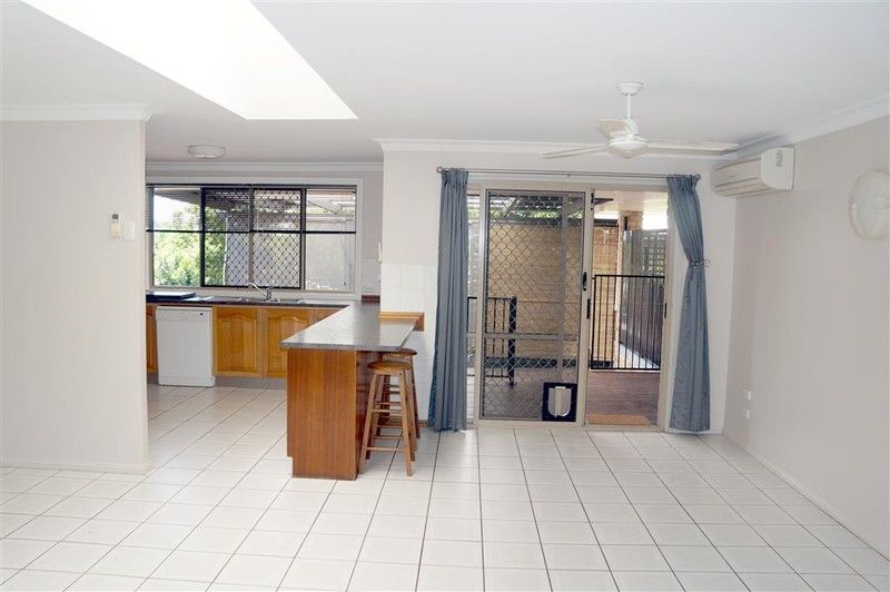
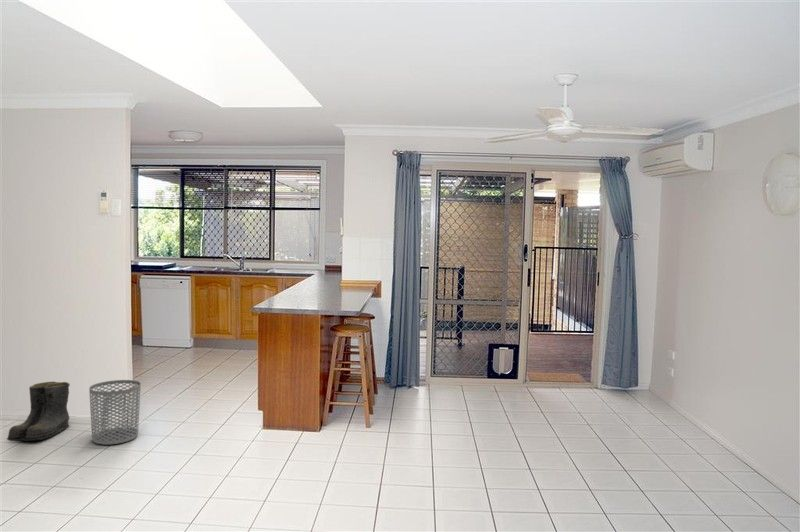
+ waste bin (115, 411)
+ boots (40, 409)
